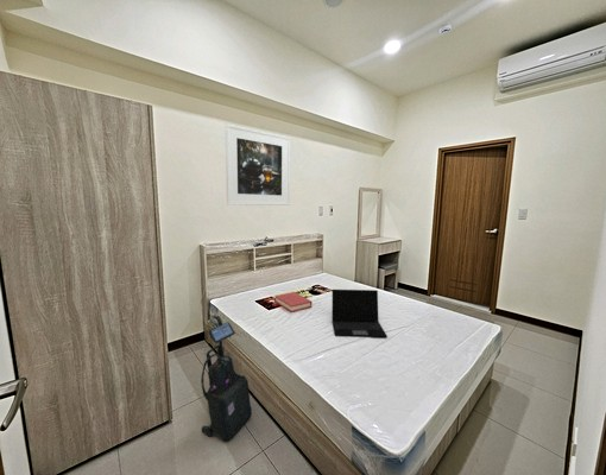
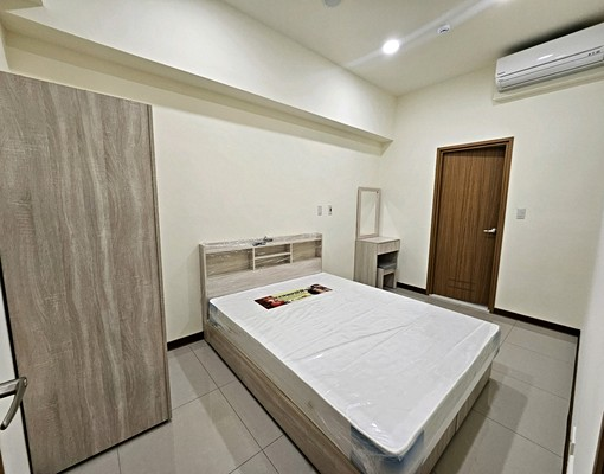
- laptop (358, 311)
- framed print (260, 169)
- hardback book (292, 300)
- vacuum cleaner (223, 373)
